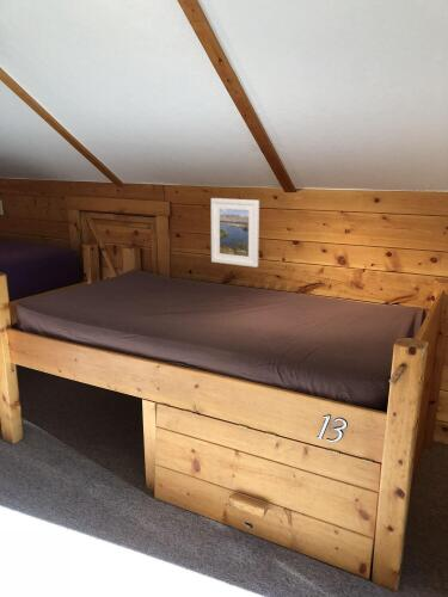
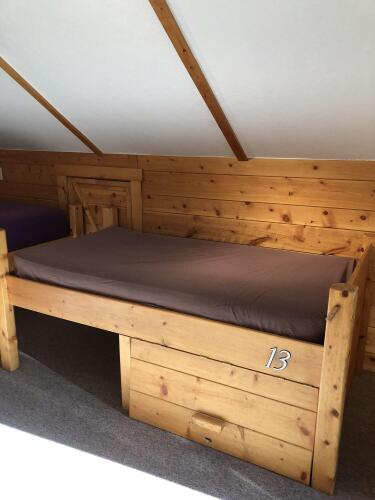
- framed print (234, 232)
